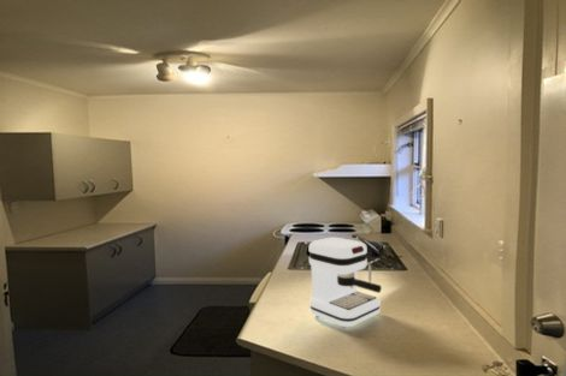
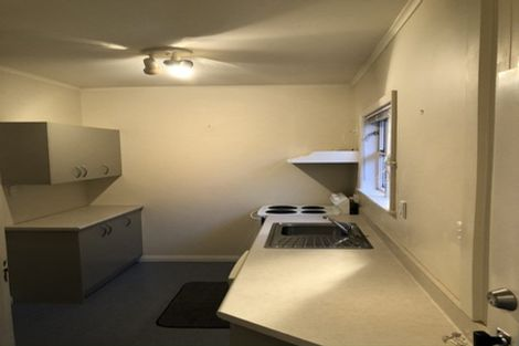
- coffee maker (344, 277)
